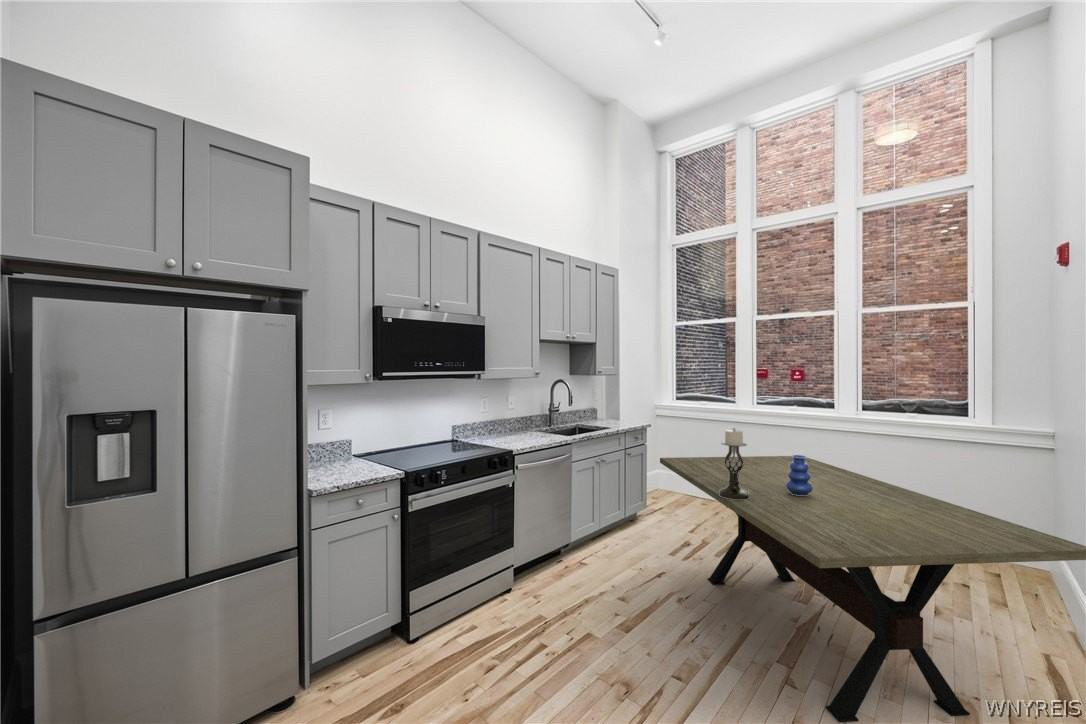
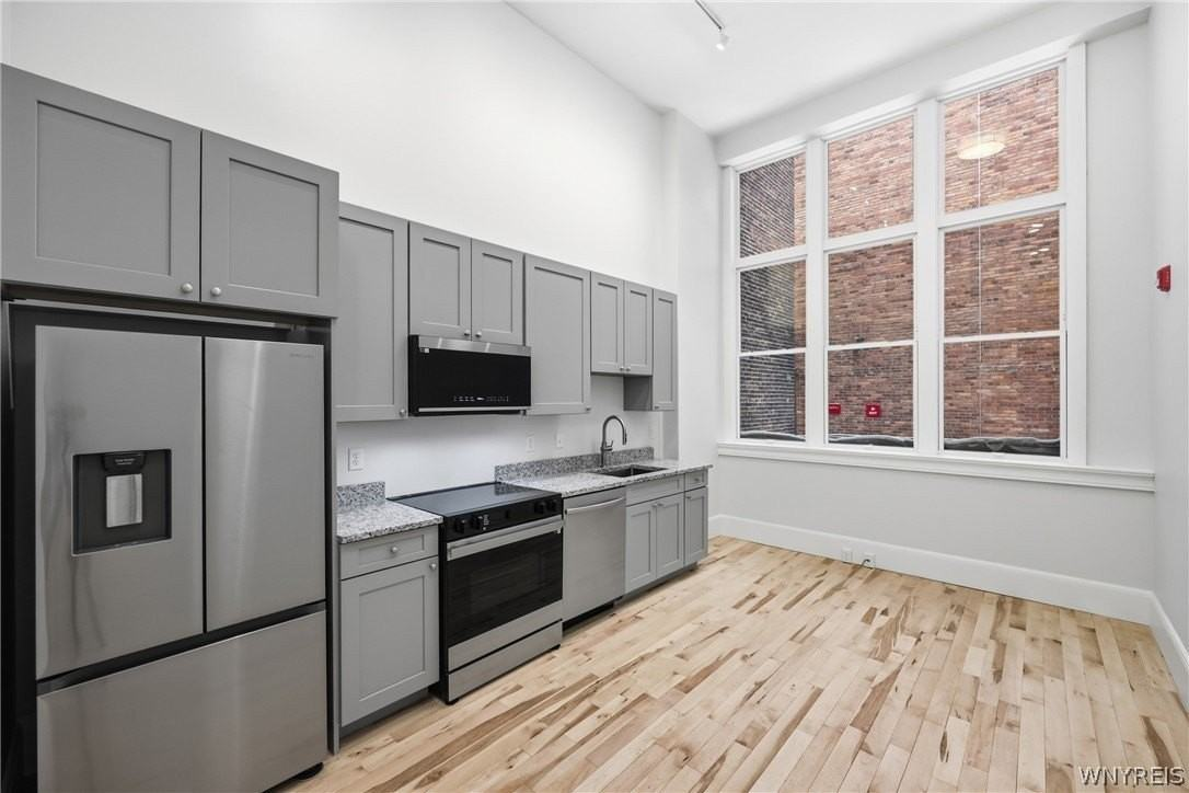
- vase (799, 475)
- candle holder (734, 461)
- dining table (807, 560)
